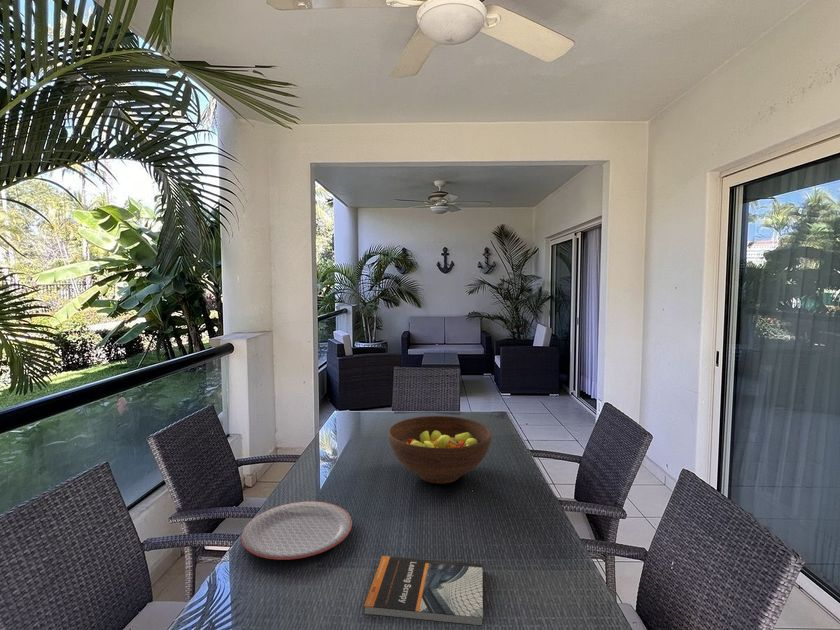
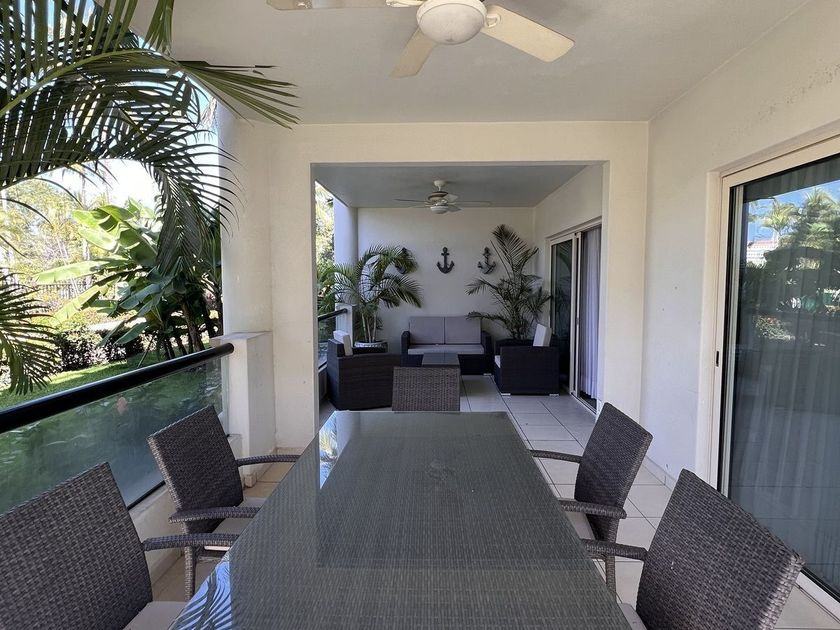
- plate (298, 530)
- book (427, 586)
- fruit bowl (439, 453)
